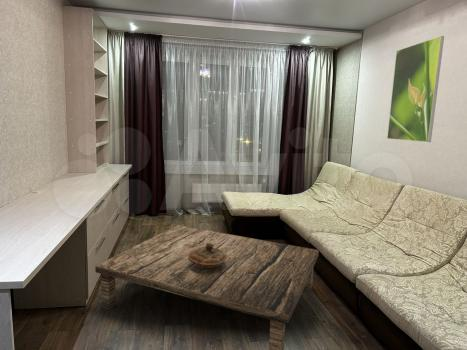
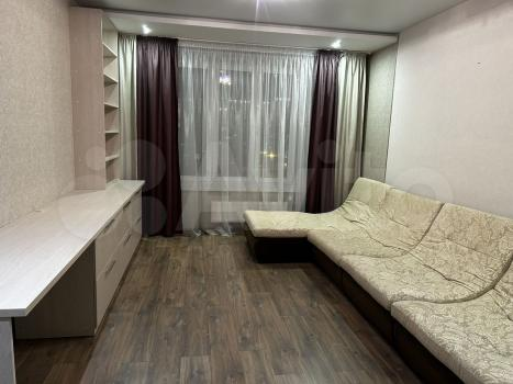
- decorative bowl (207, 254)
- coffee table (216, 276)
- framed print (412, 93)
